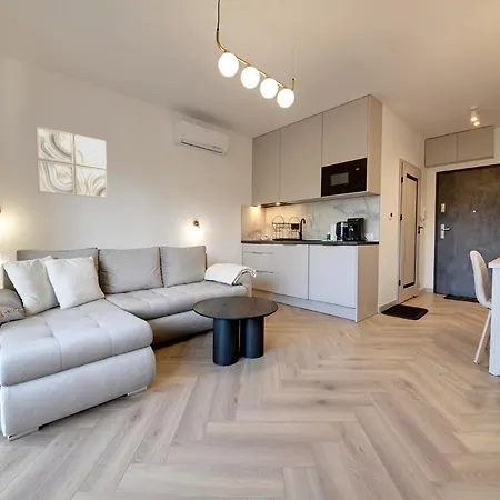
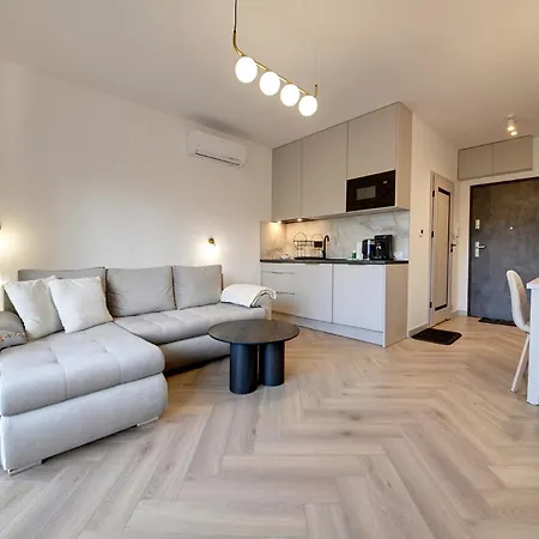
- wall art (72, 166)
